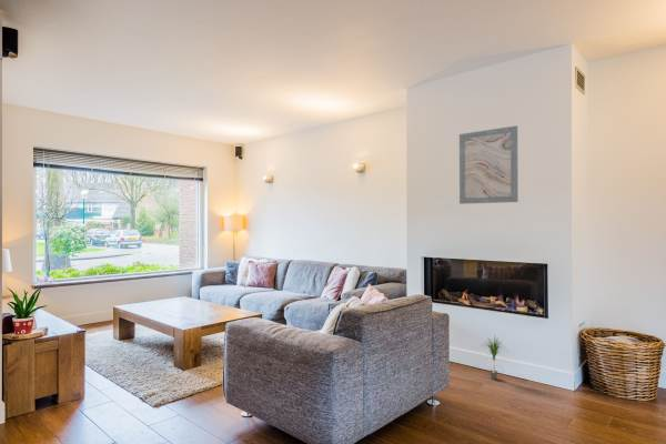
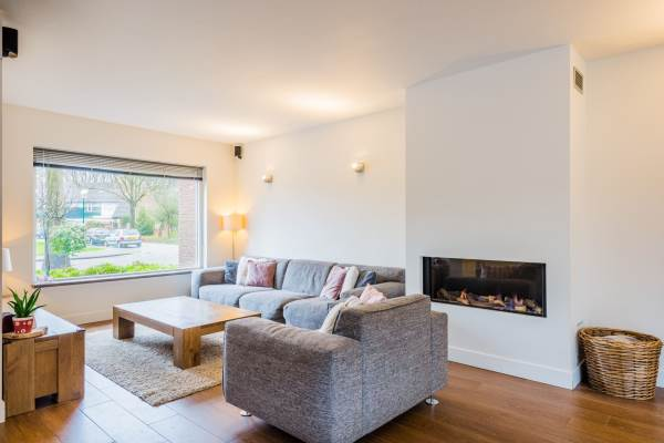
- wall art (487, 167)
- potted plant (493, 355)
